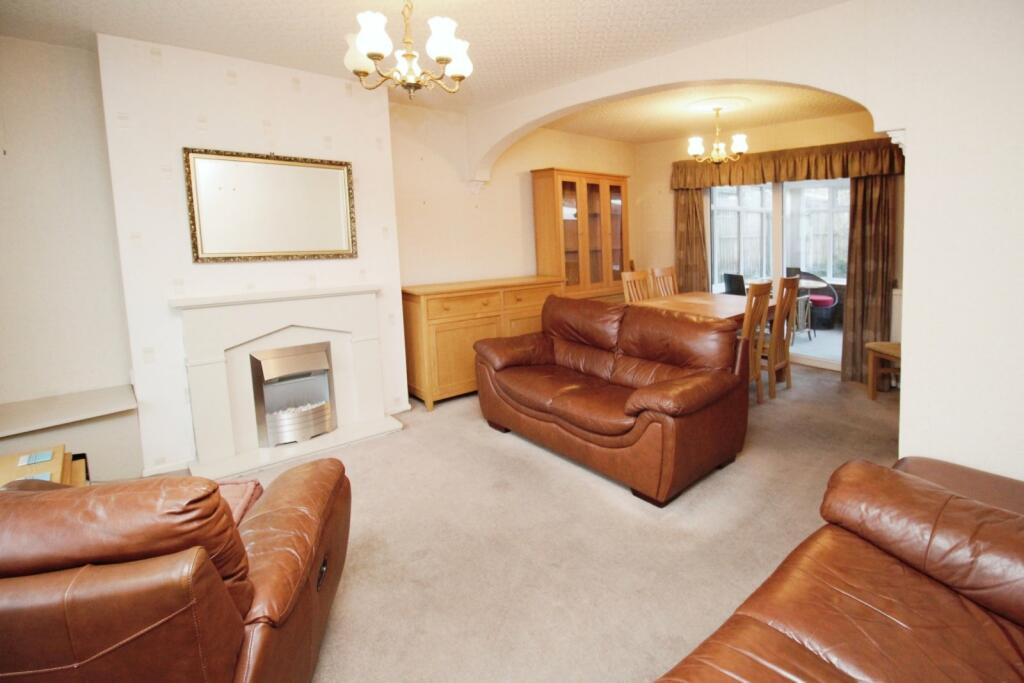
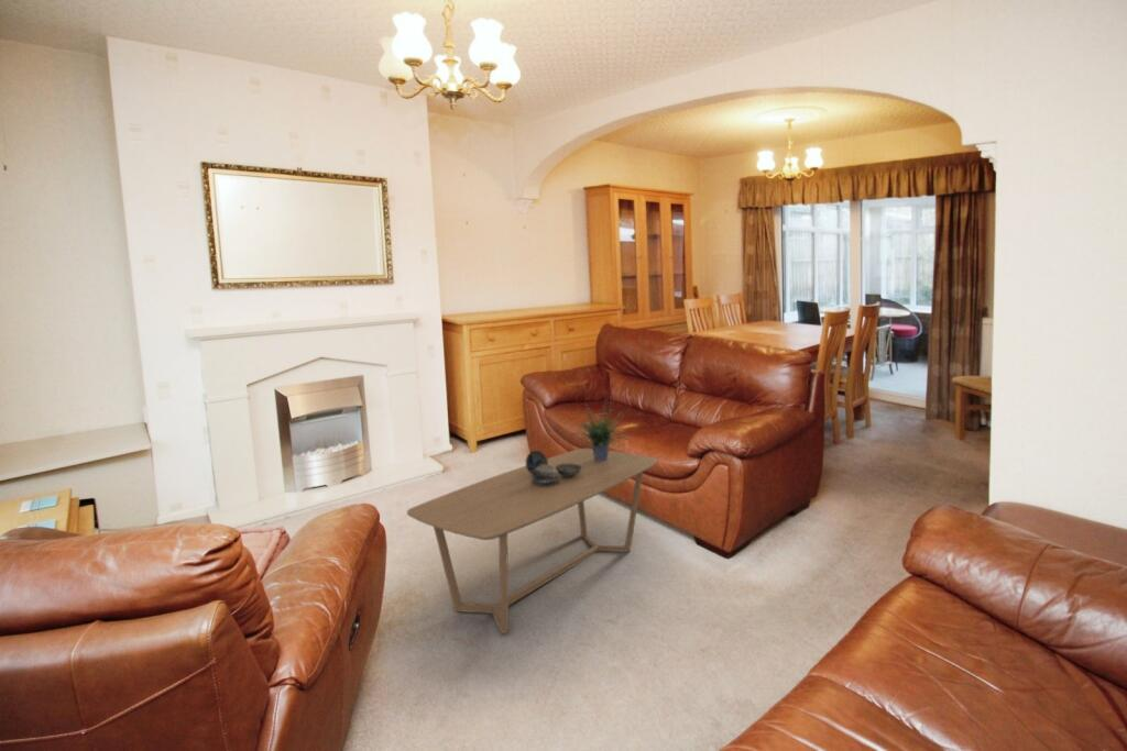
+ coffee table (541, 519)
+ potted plant (602, 428)
+ decorative bowl (549, 465)
